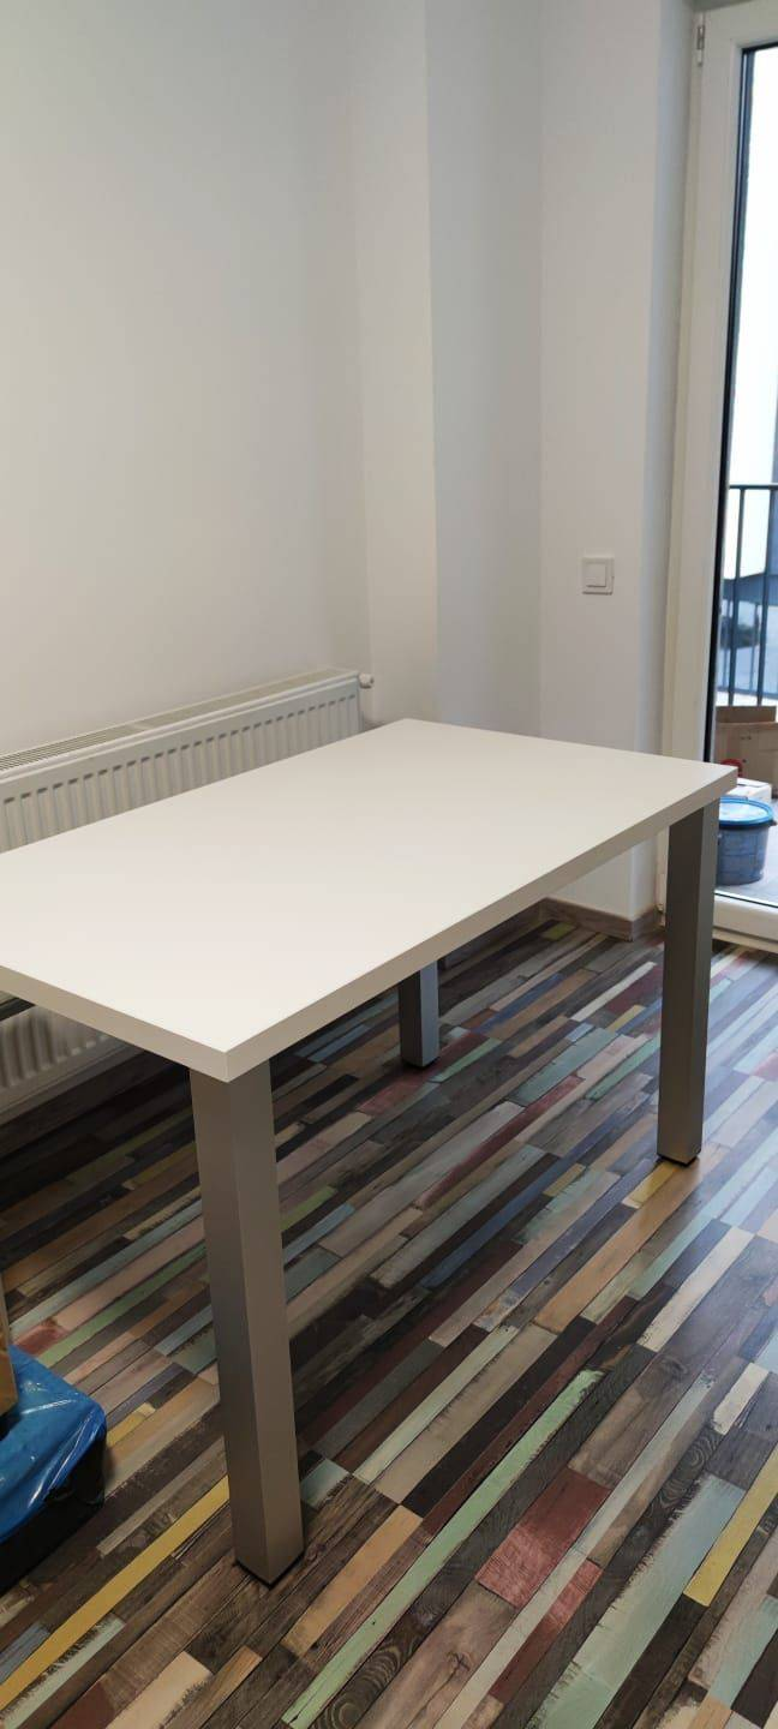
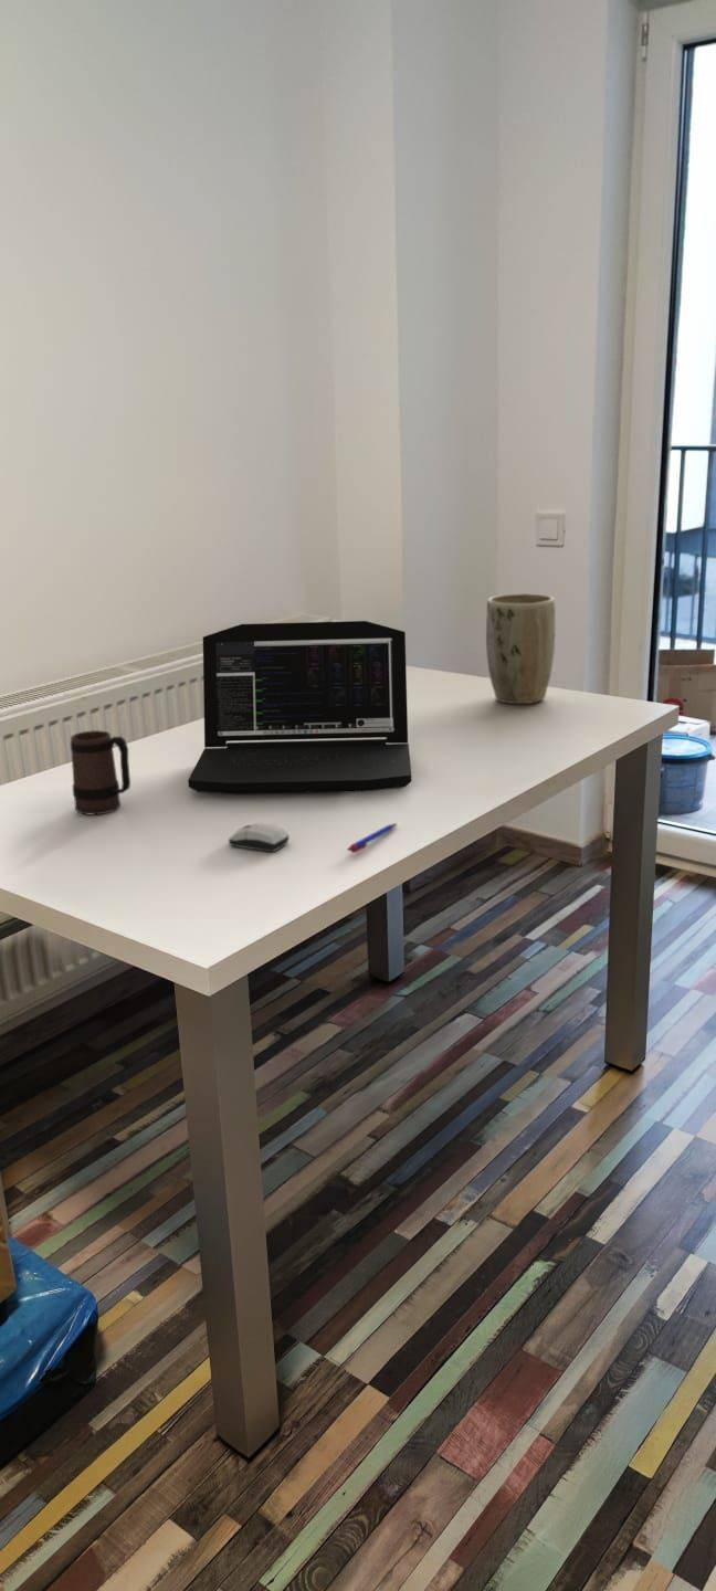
+ plant pot (520, 649)
+ pen (373, 835)
+ computer mouse (257, 834)
+ mug (102, 772)
+ laptop (301, 704)
